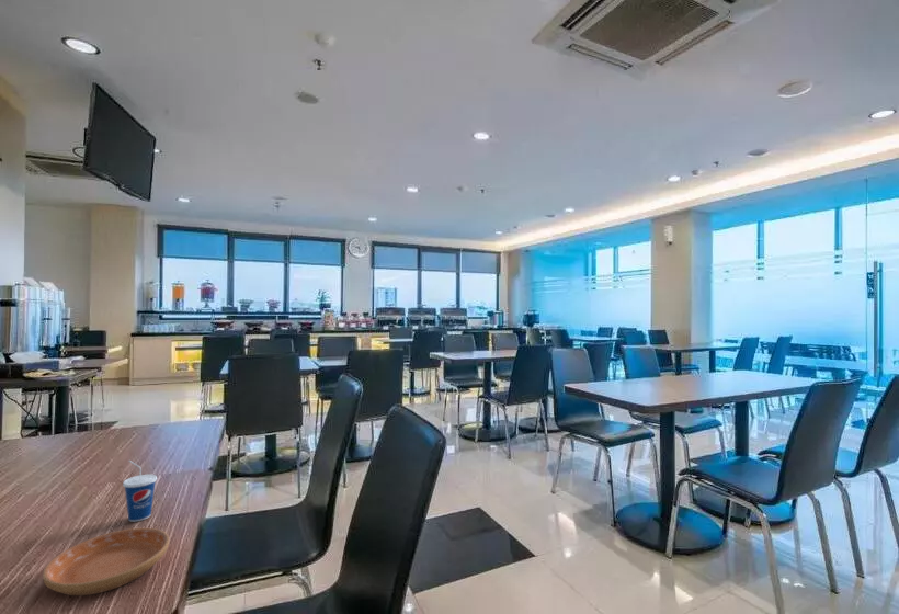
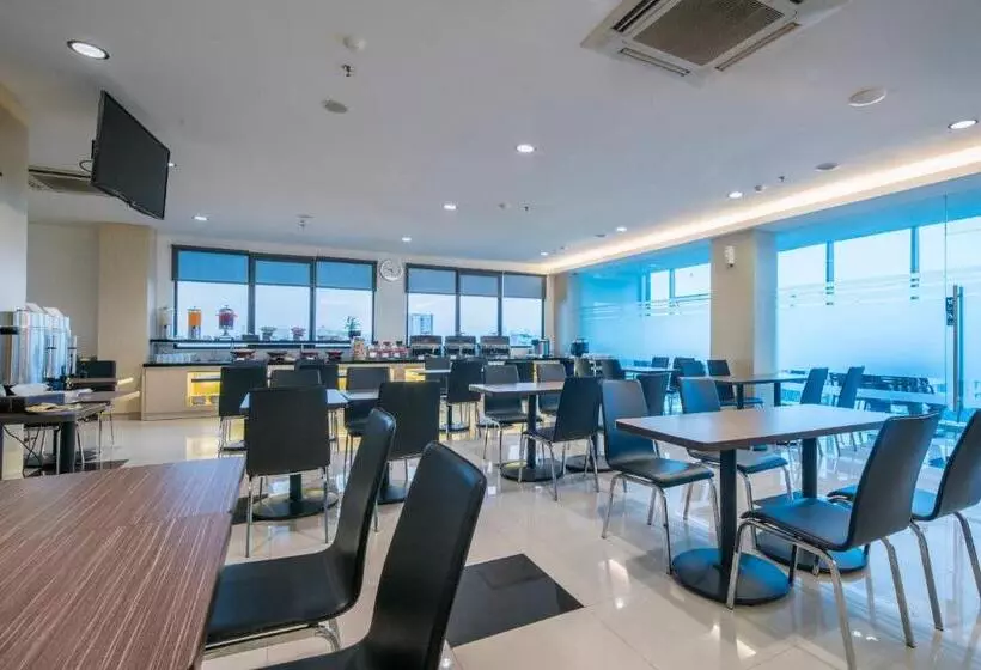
- cup (139, 487)
- saucer (110, 561)
